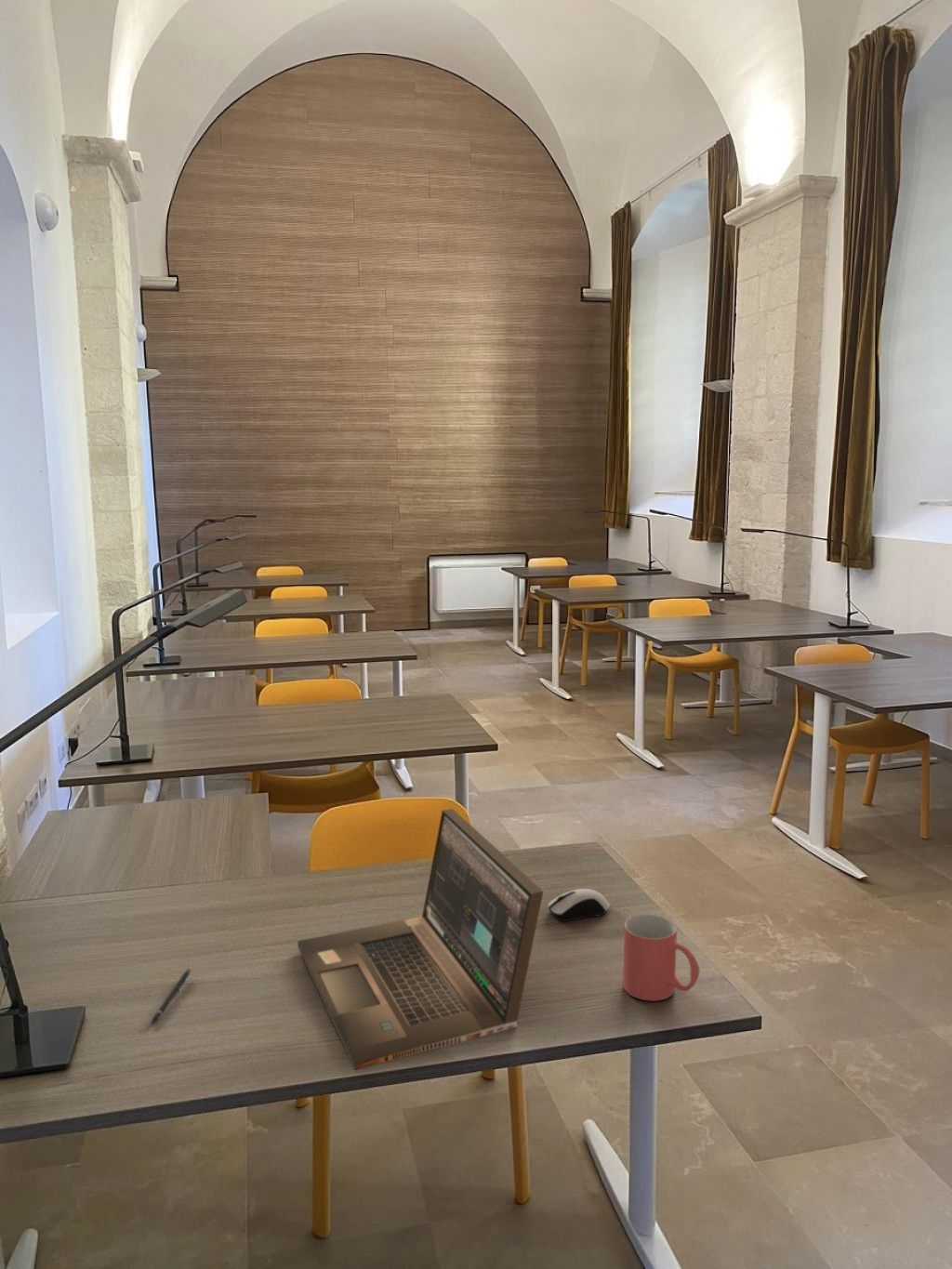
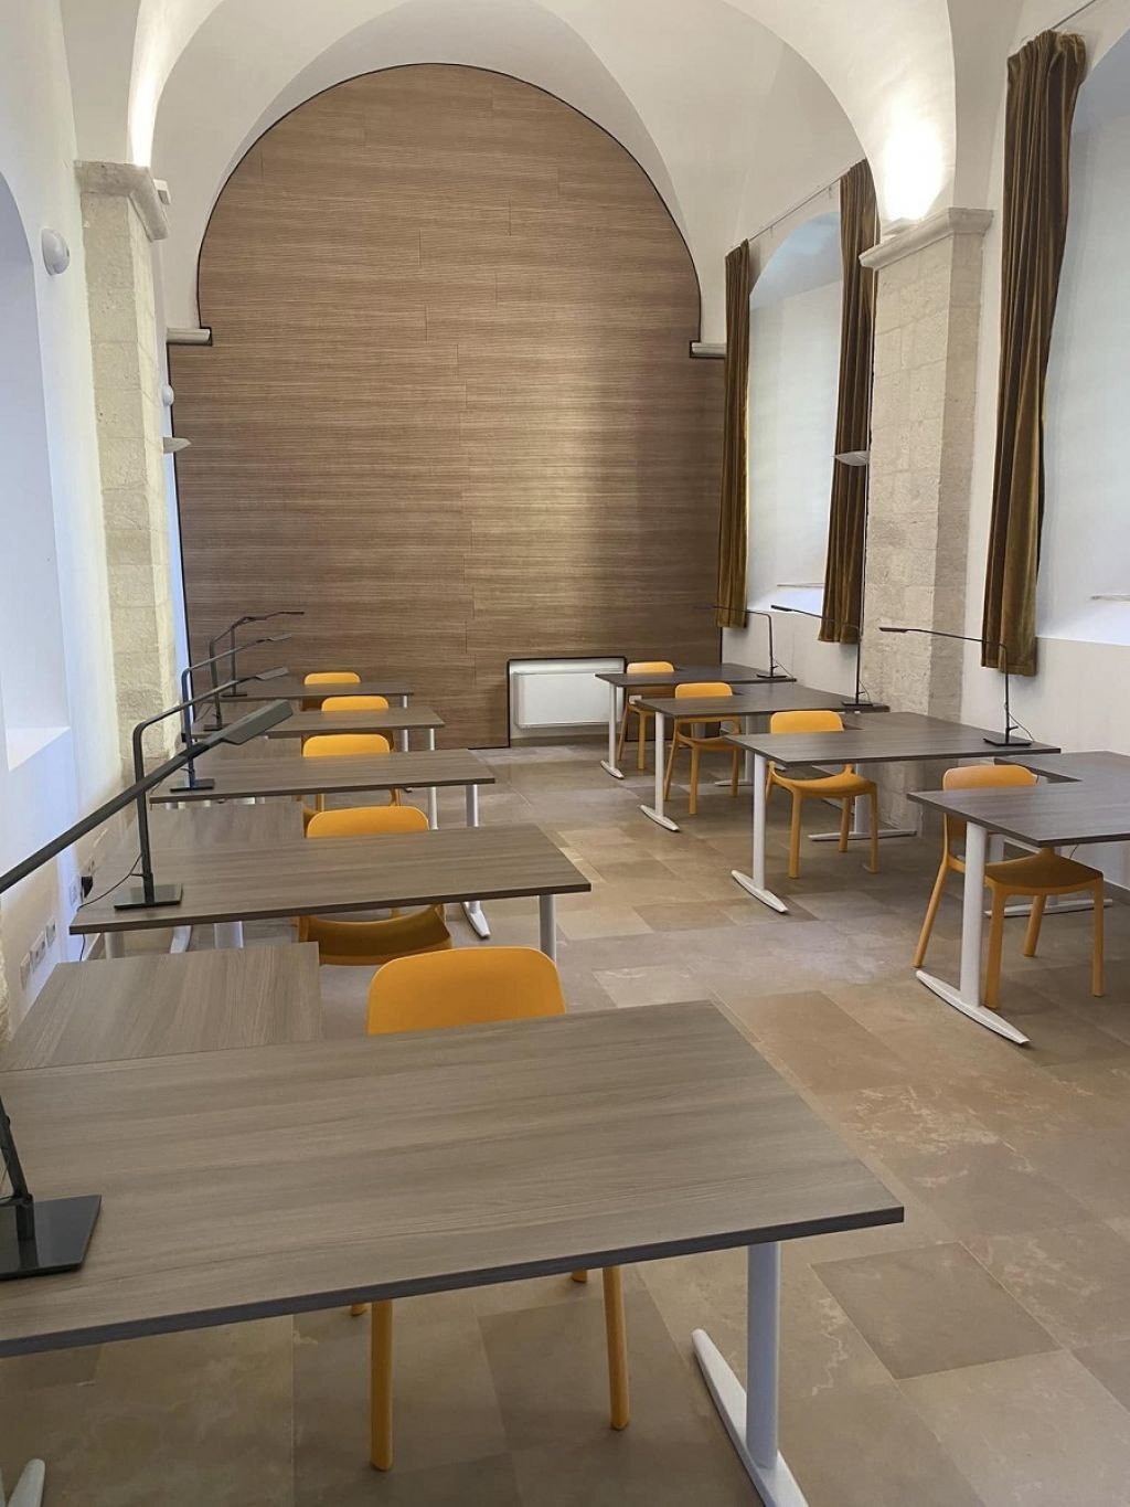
- laptop (410, 921)
- computer mouse (578, 901)
- mug (661, 961)
- pen (171, 996)
